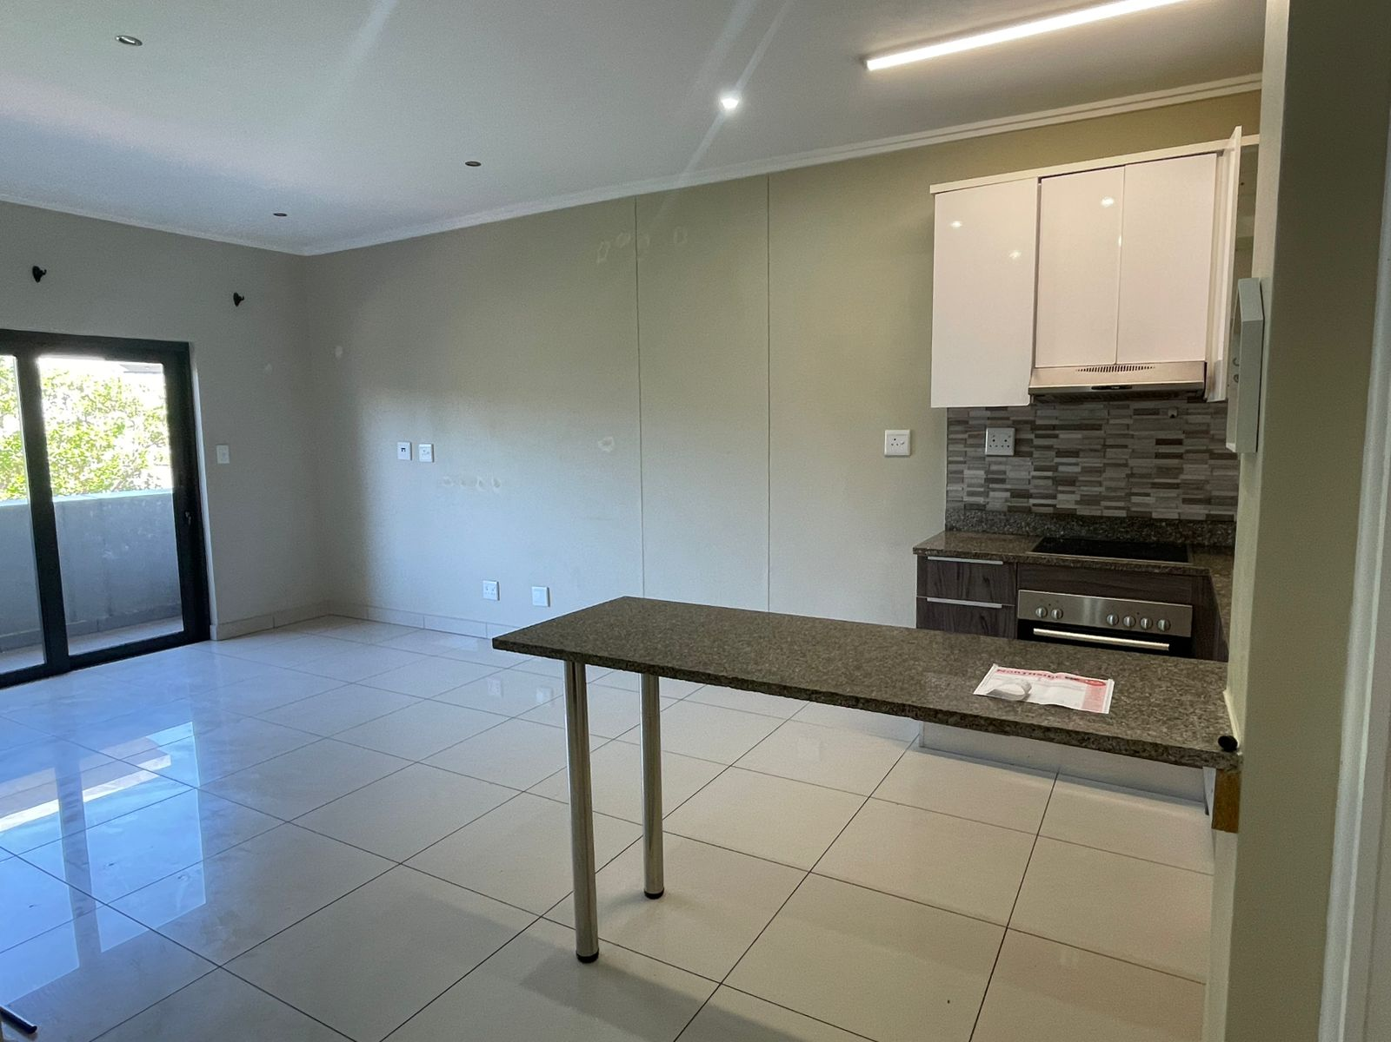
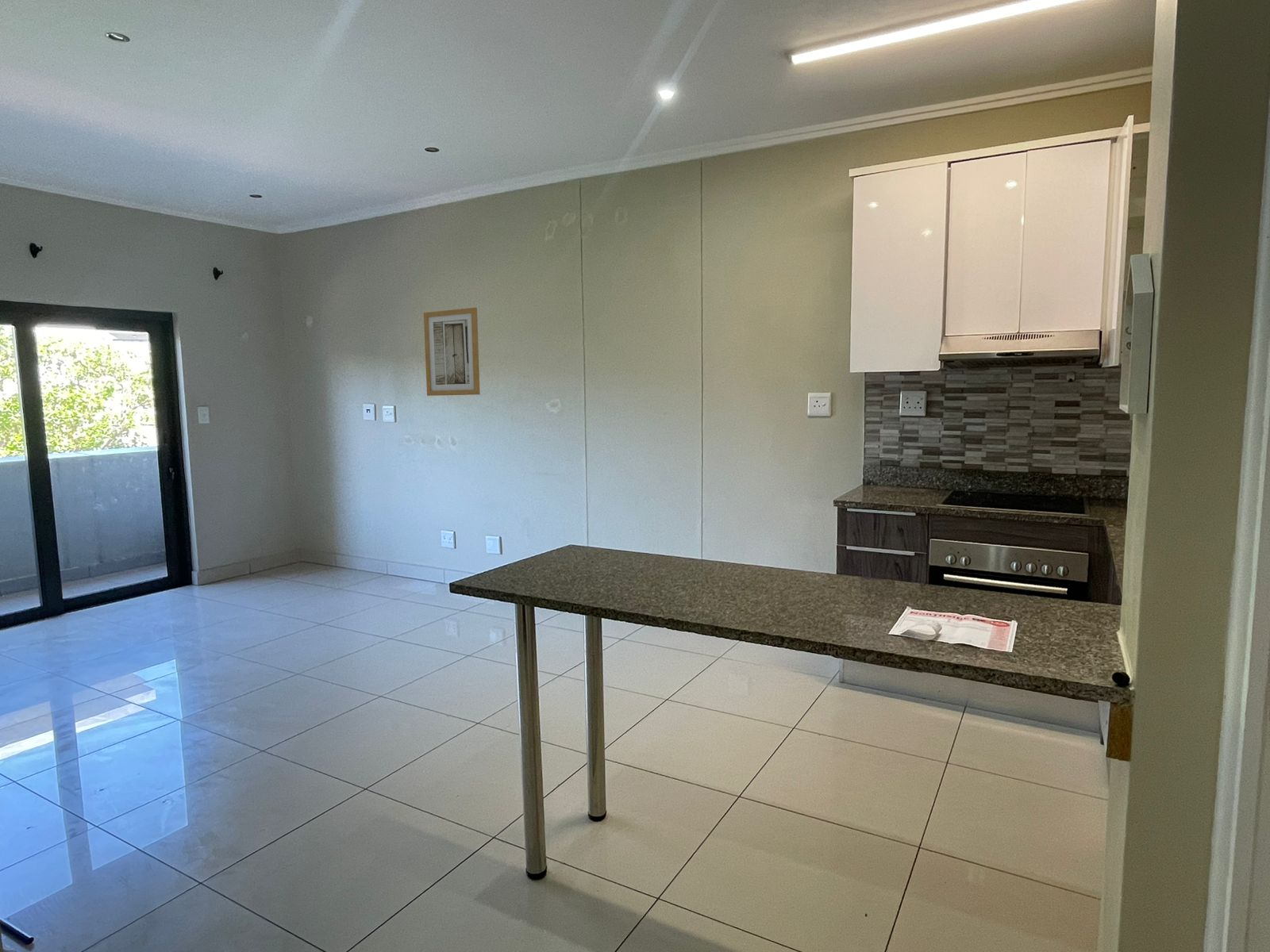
+ wall art (451, 352)
